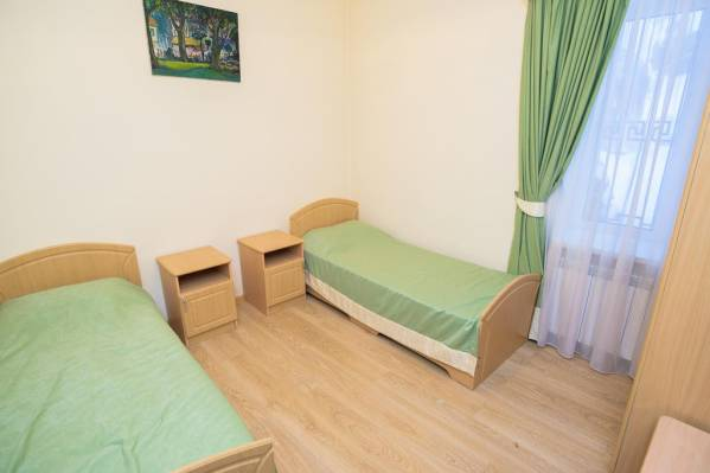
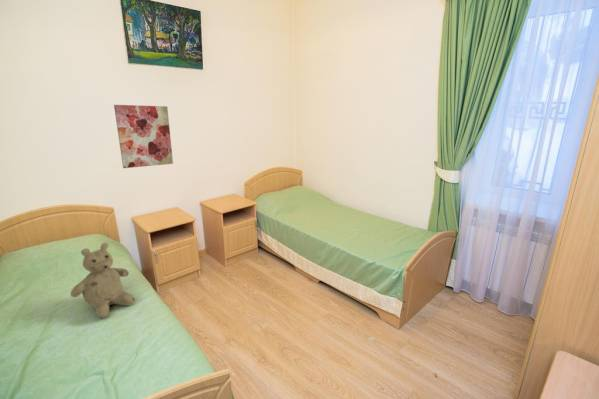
+ teddy bear (104, 277)
+ wall art (145, 136)
